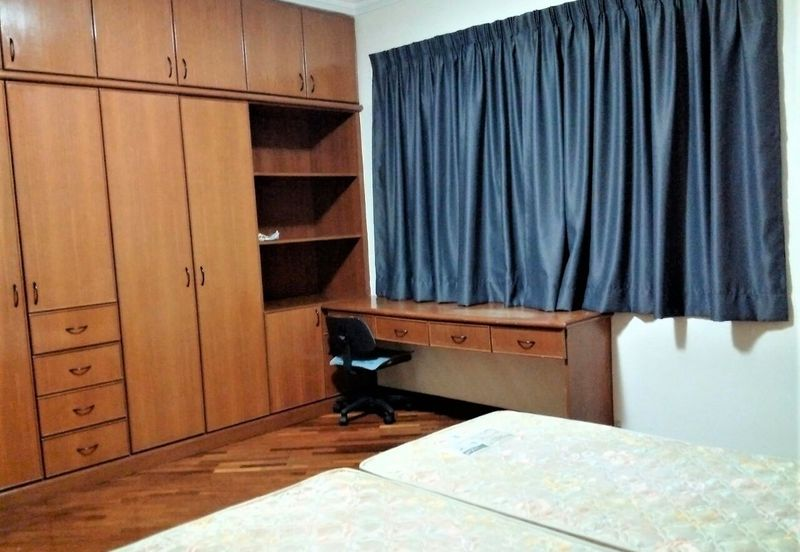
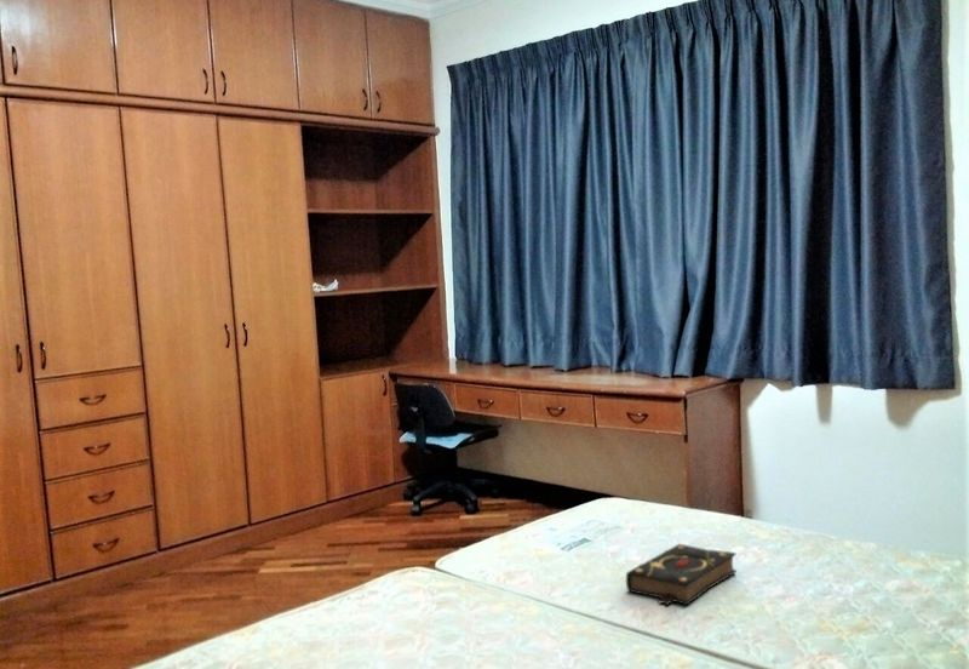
+ book (678, 572)
